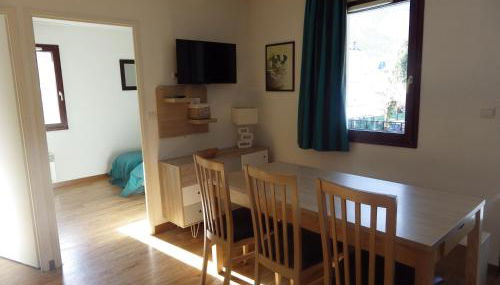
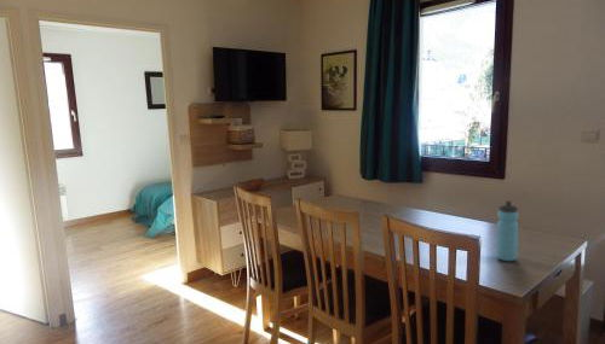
+ water bottle (507, 229)
